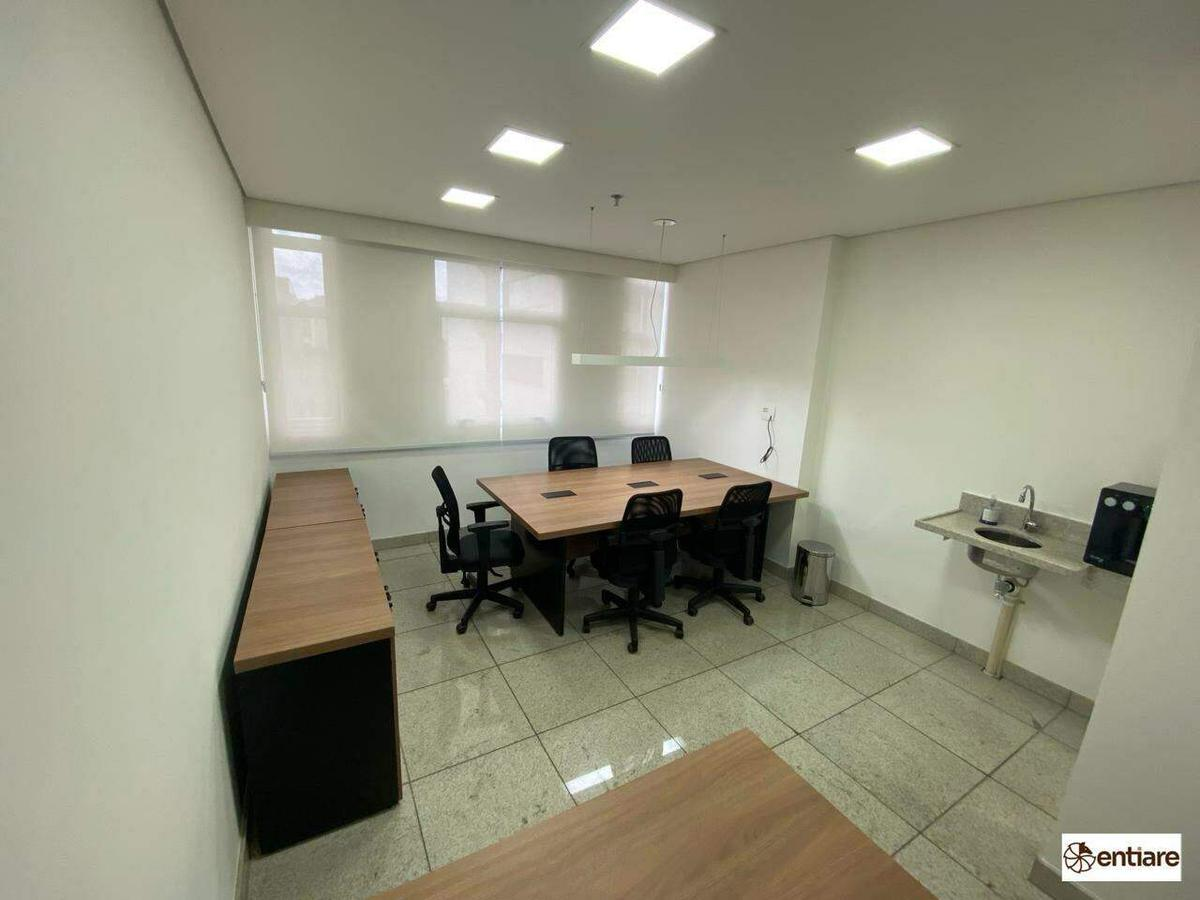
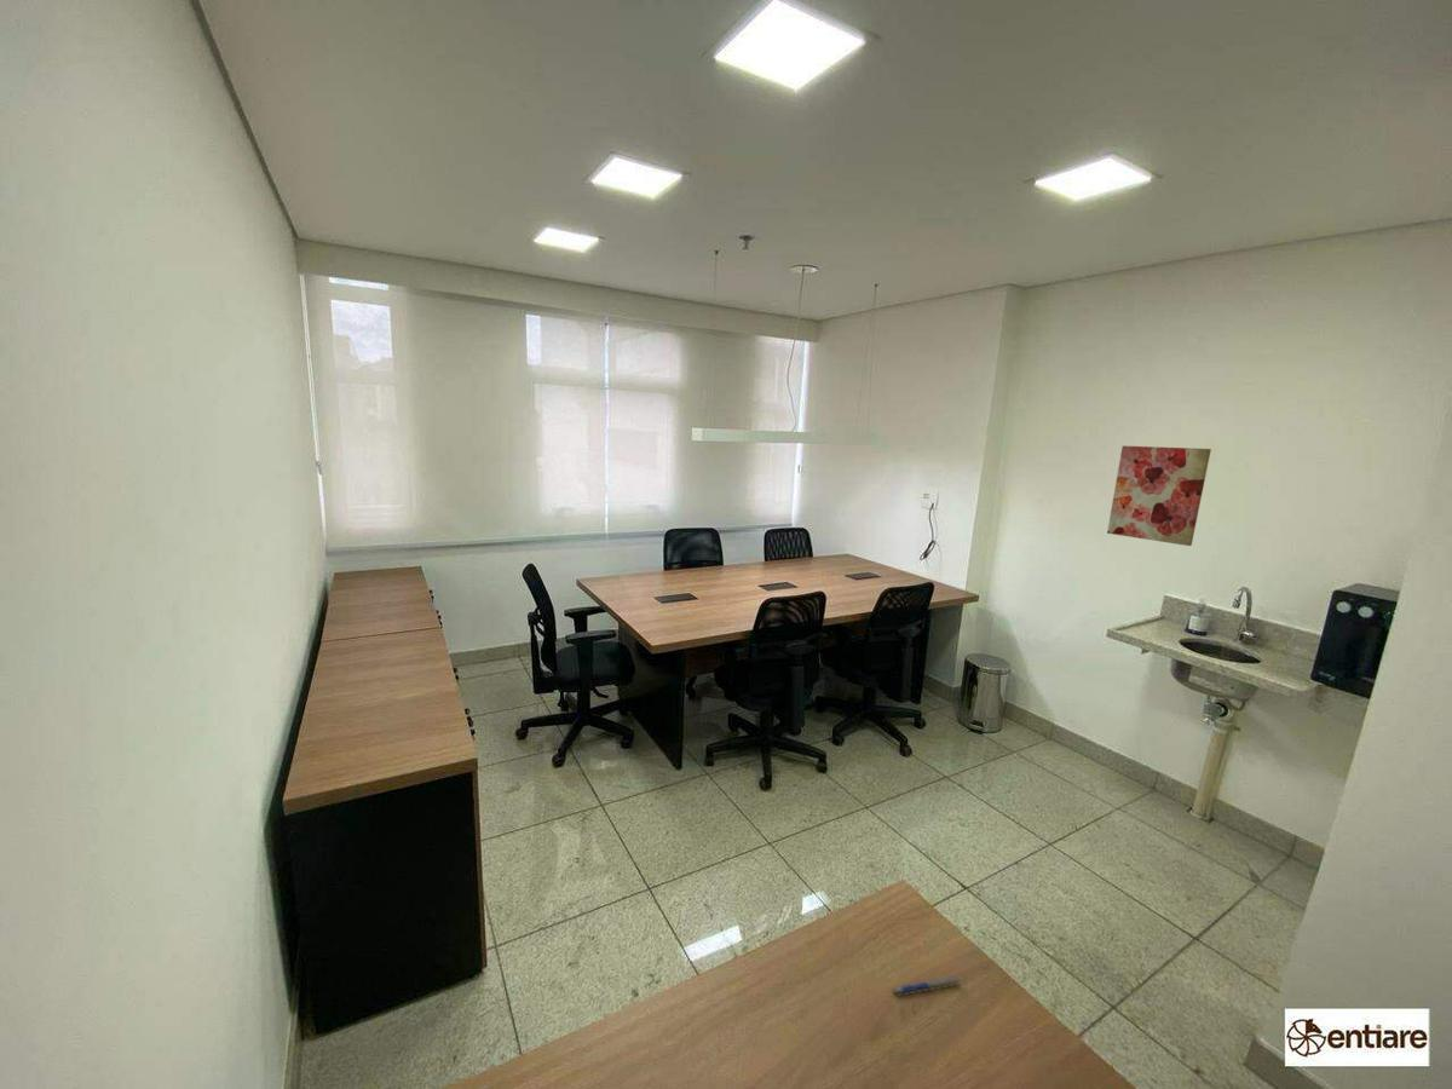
+ wall art (1156, 494)
+ pen (927, 984)
